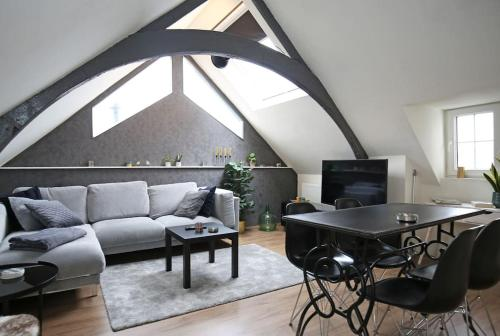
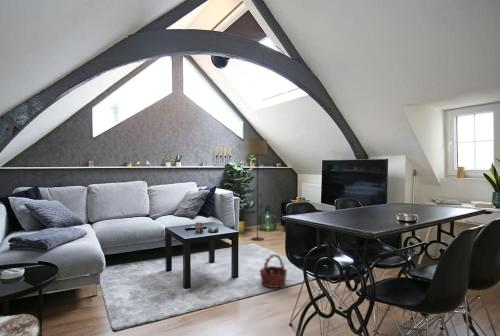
+ floor lamp (257, 189)
+ basket (273, 269)
